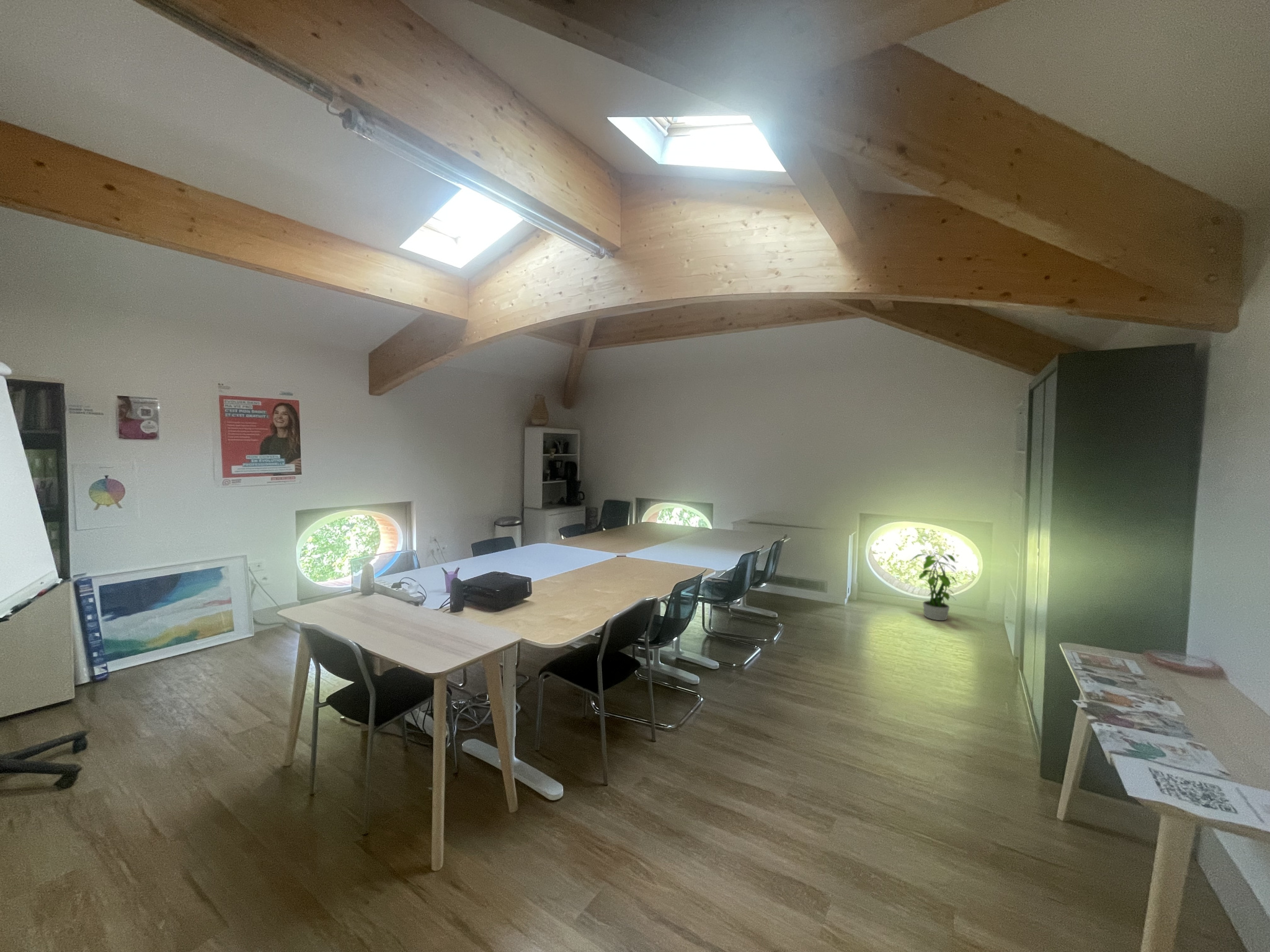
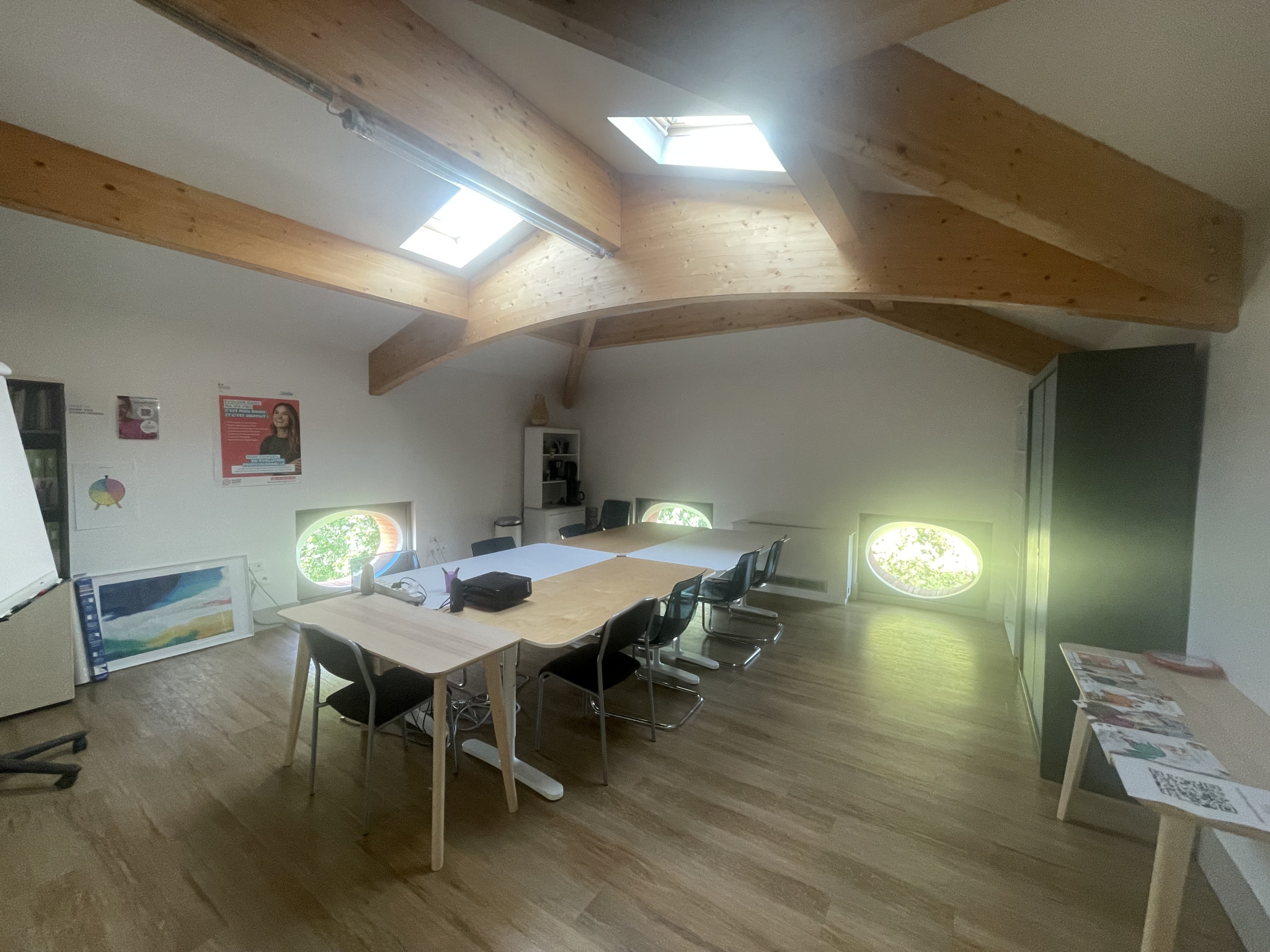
- potted plant (932, 584)
